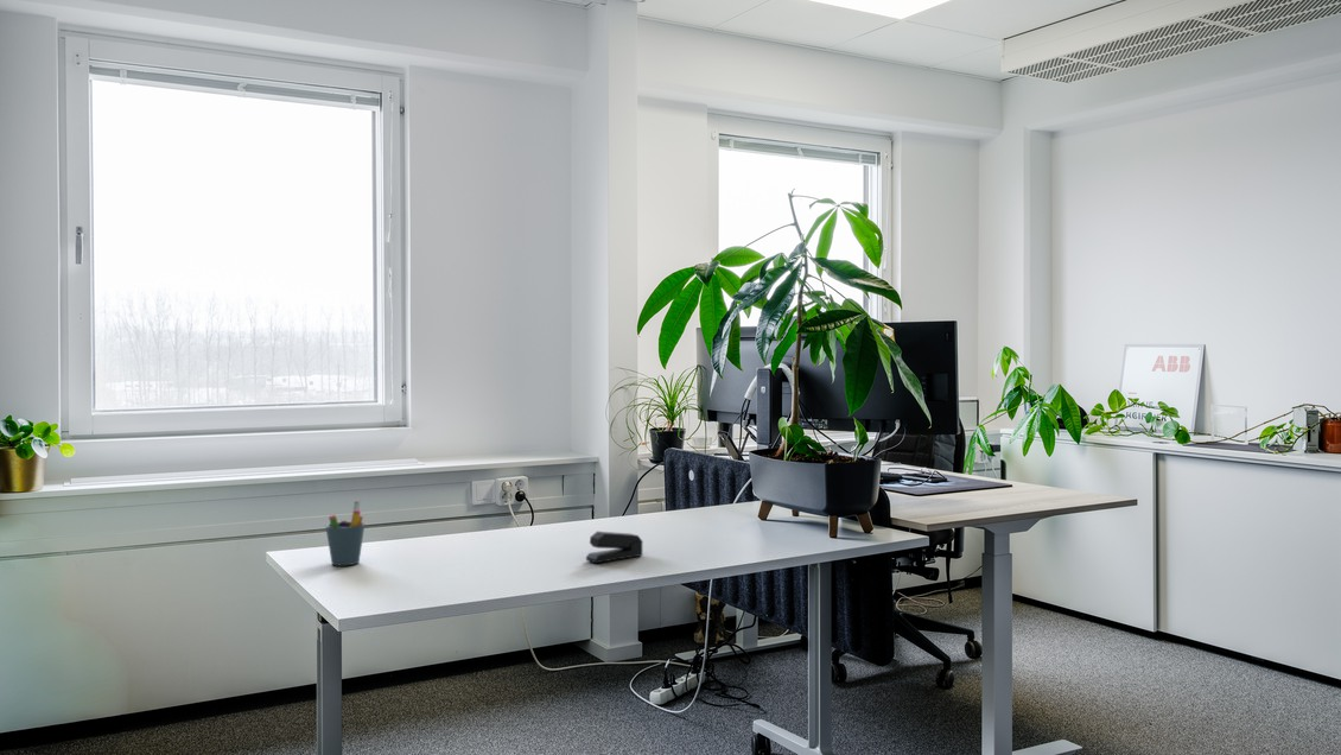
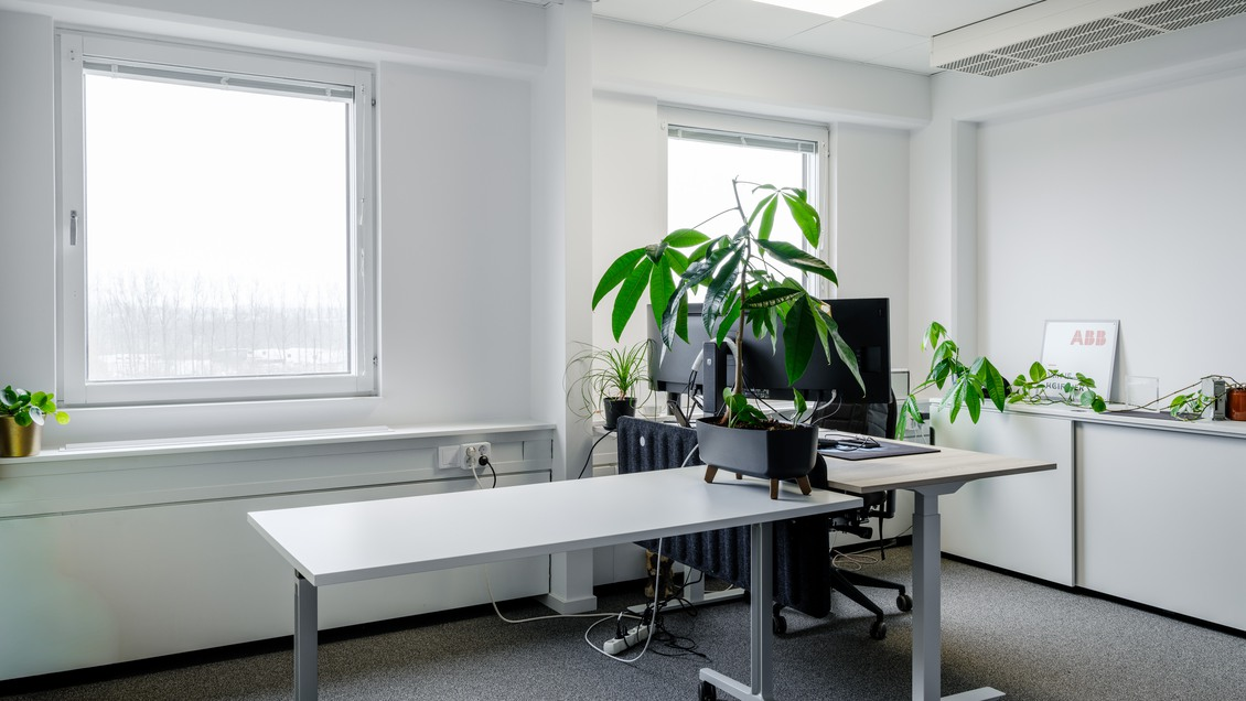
- stapler (615, 544)
- pen holder (345, 533)
